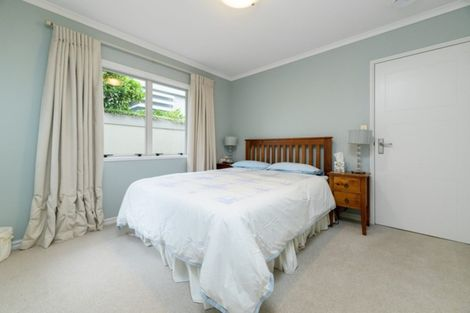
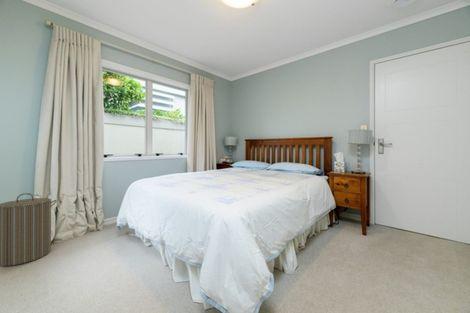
+ laundry hamper (26, 224)
